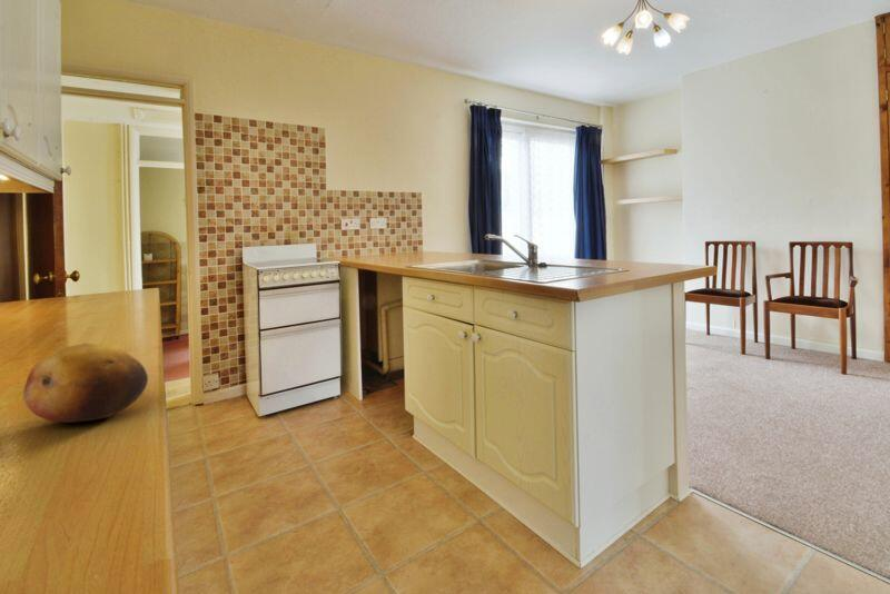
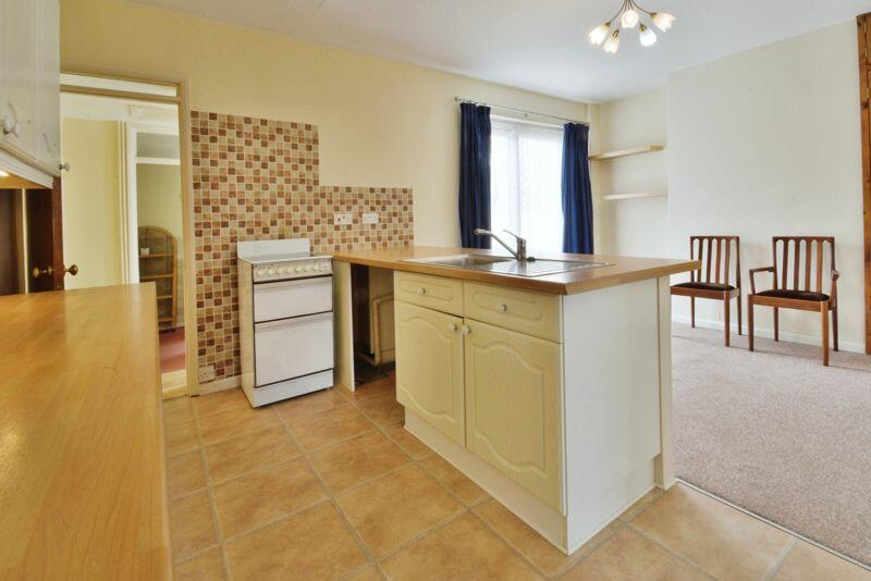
- fruit (90, 380)
